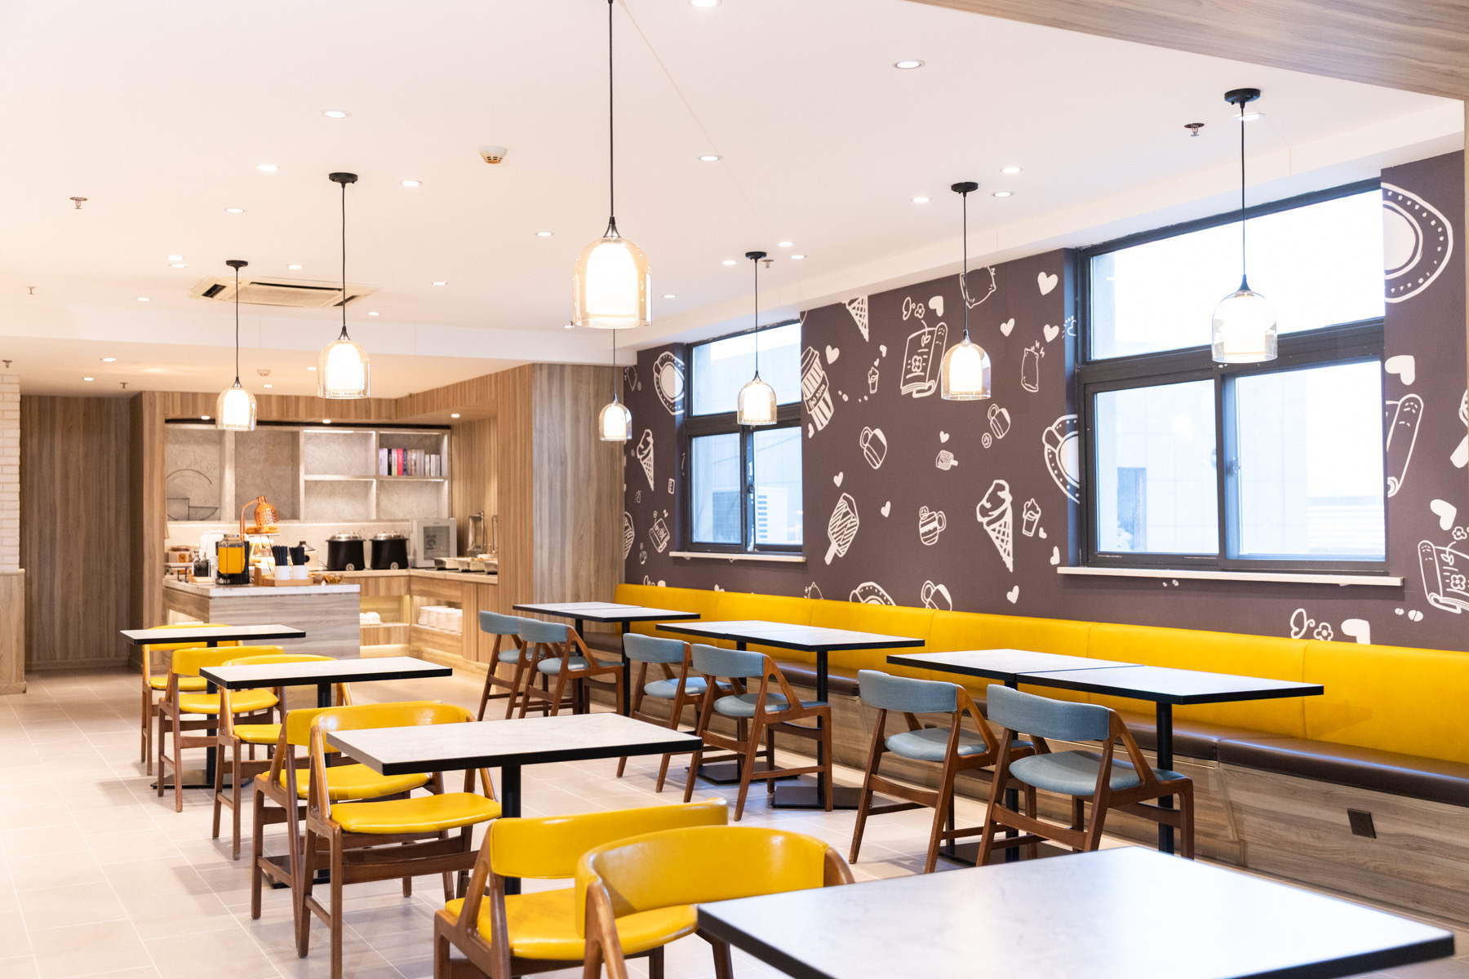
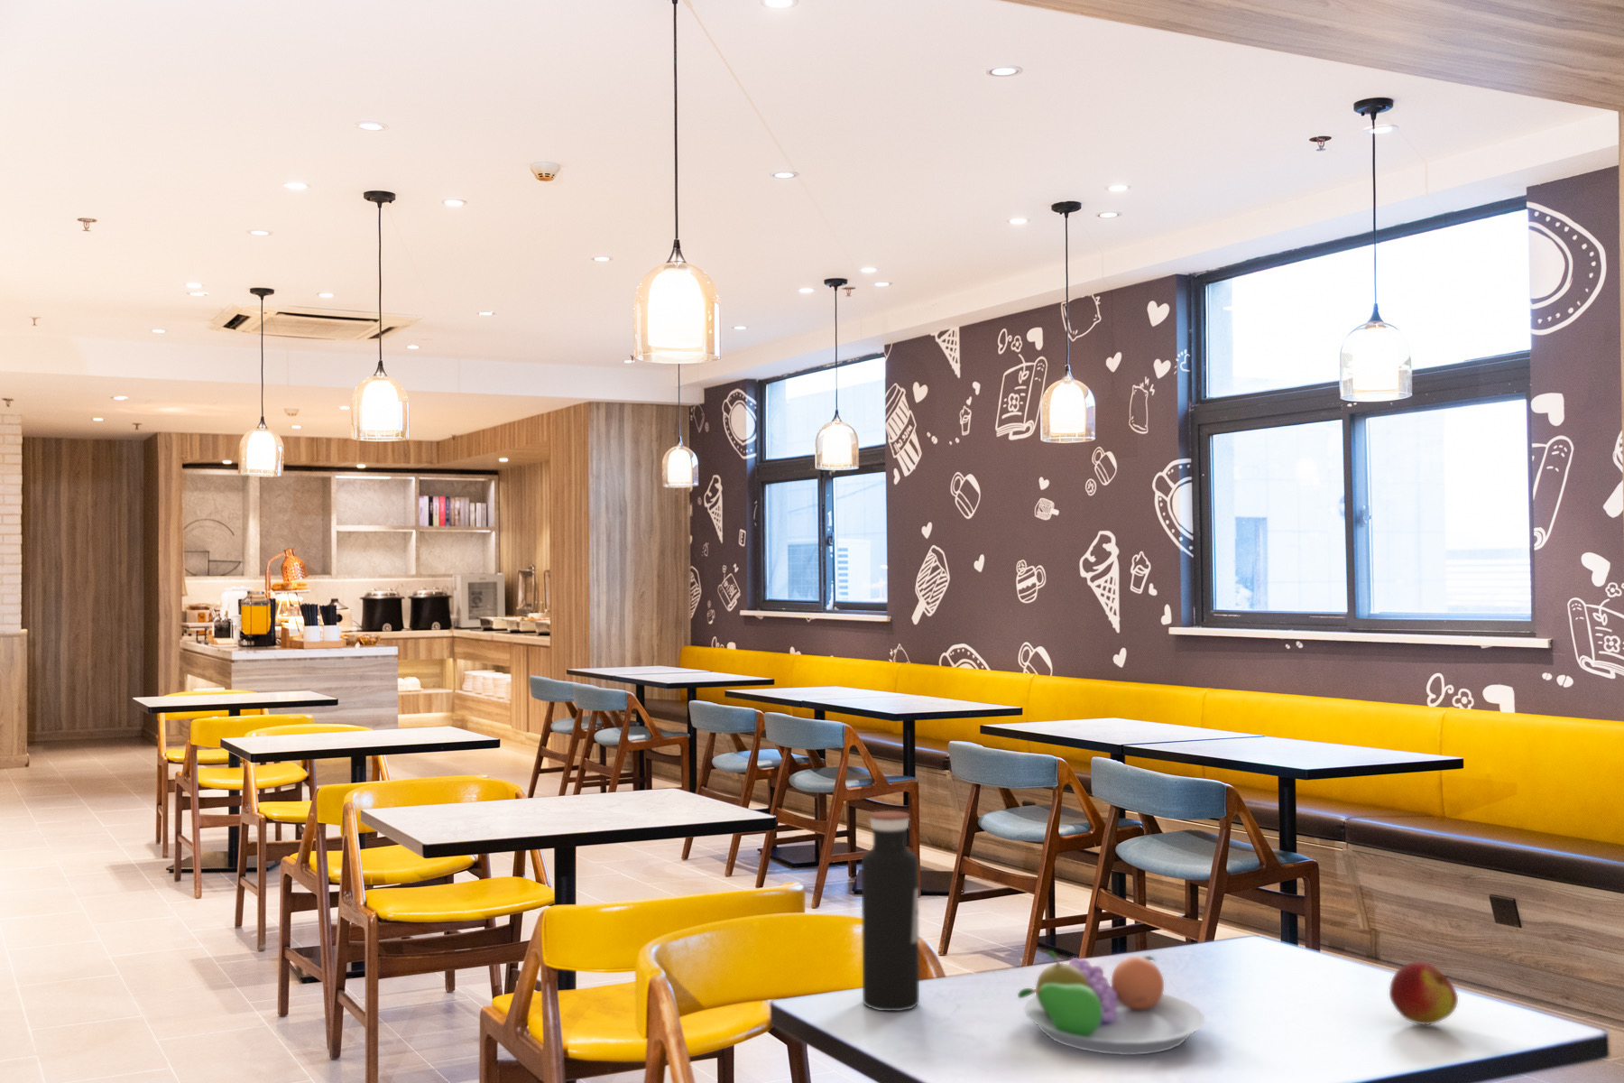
+ water bottle (889, 908)
+ fruit bowl (1106, 995)
+ apple (1422, 992)
